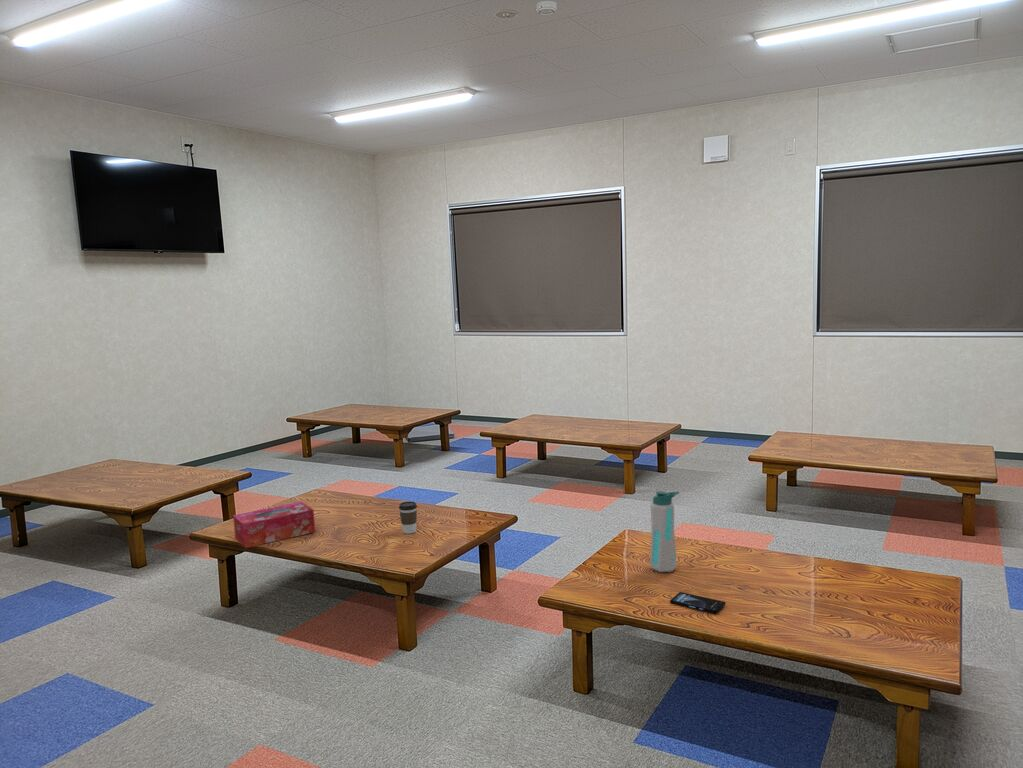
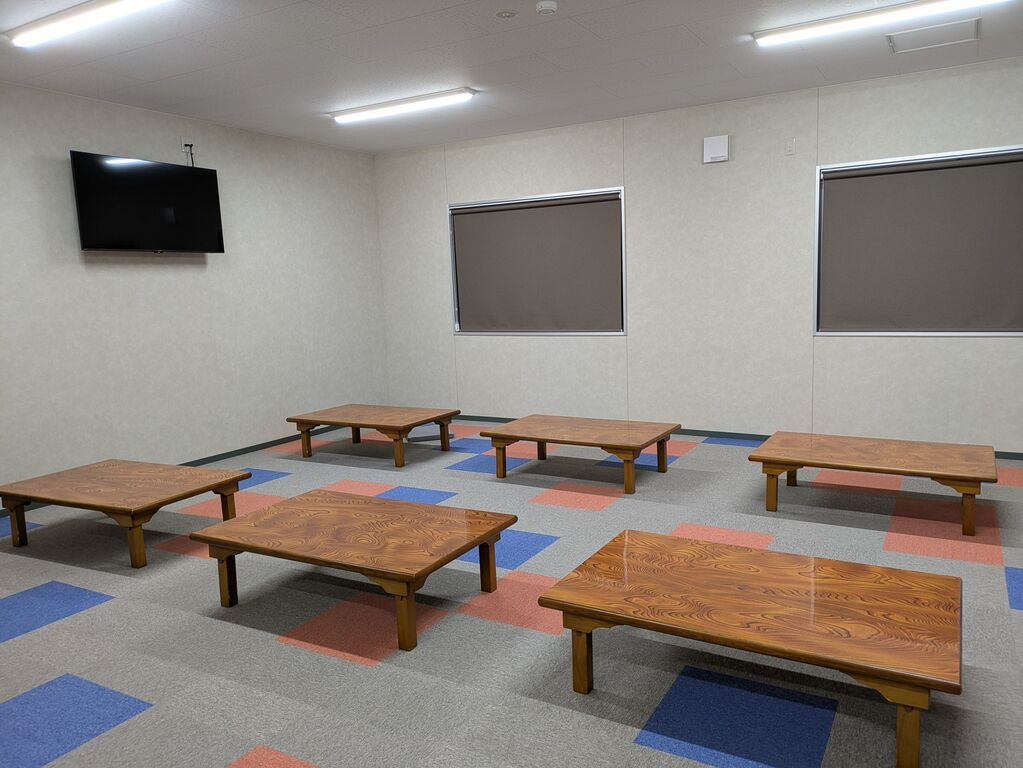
- coffee cup (408, 517)
- water bottle (664, 530)
- smartphone (697, 602)
- tissue box (274, 523)
